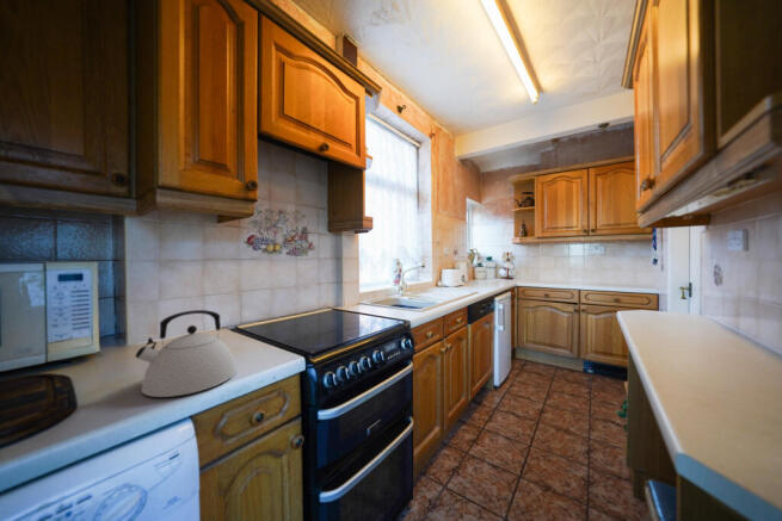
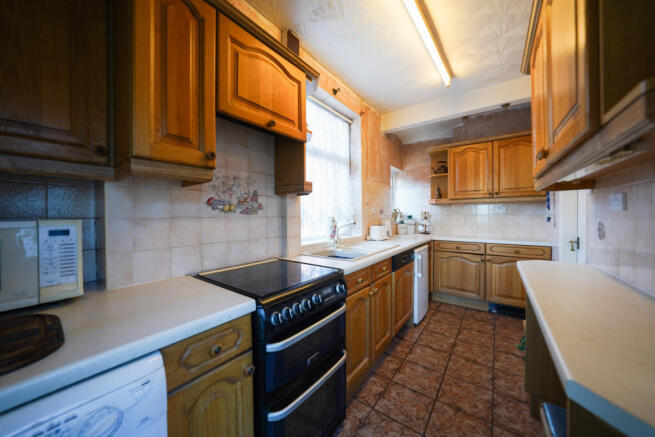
- kettle (190, 345)
